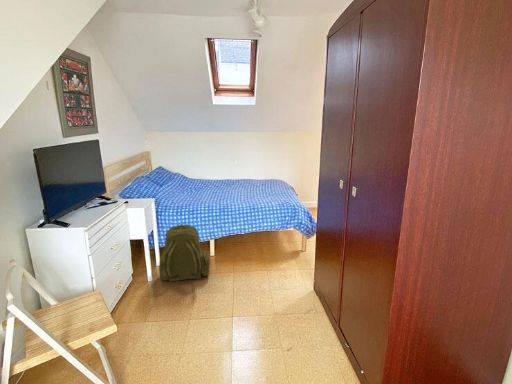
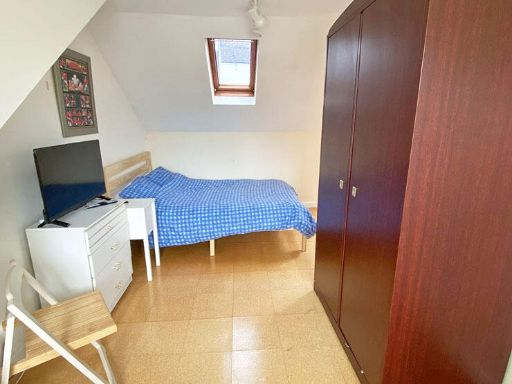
- backpack (183, 252)
